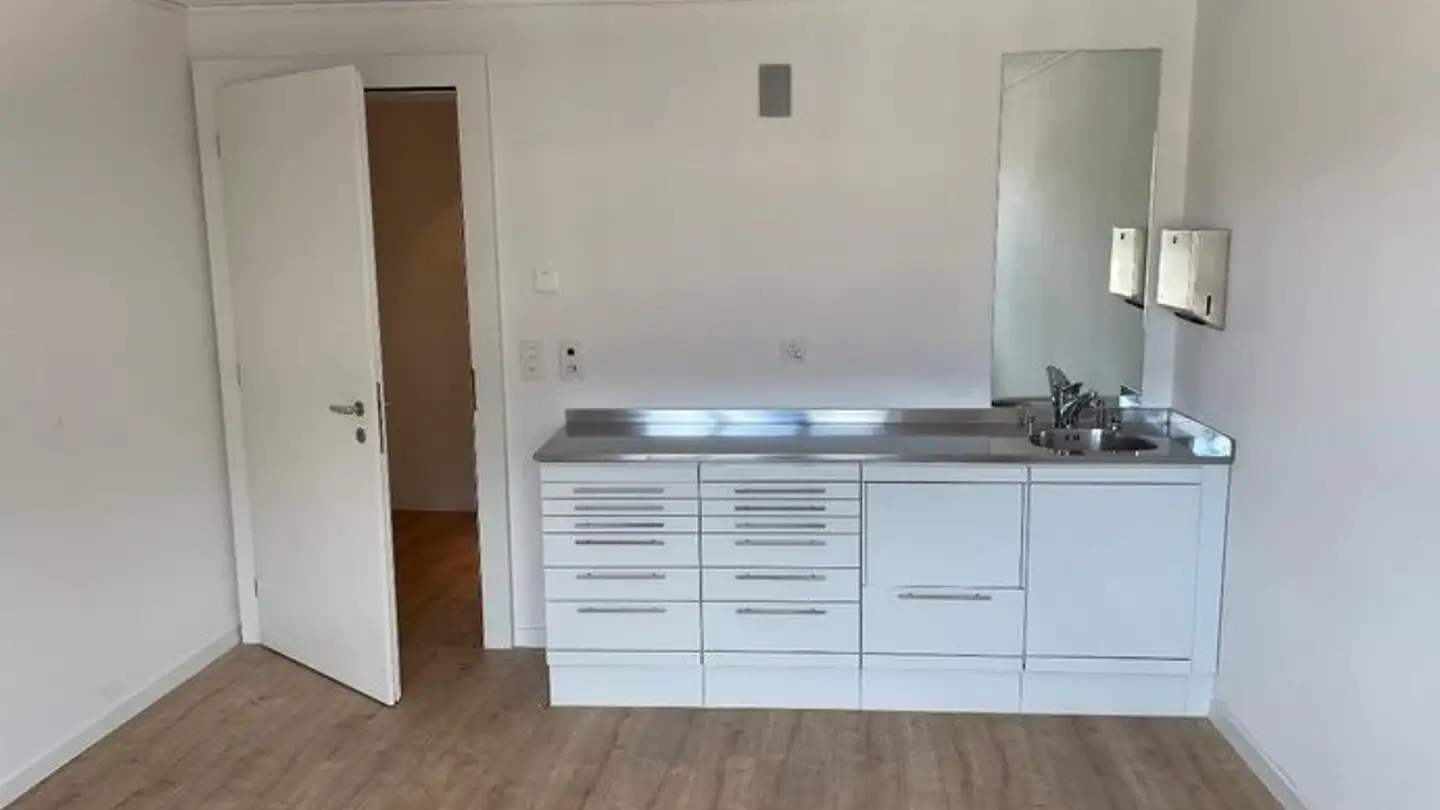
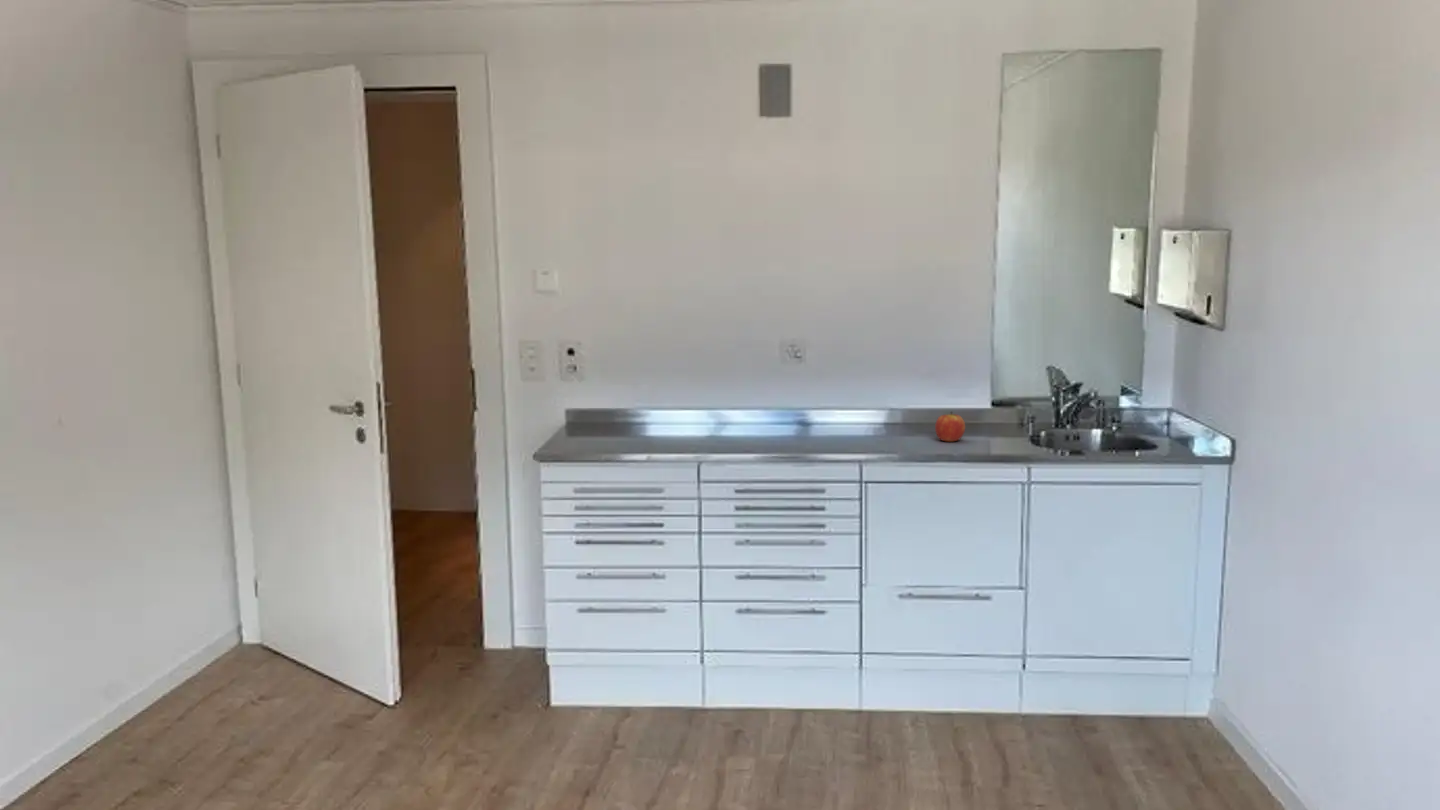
+ apple (949, 425)
